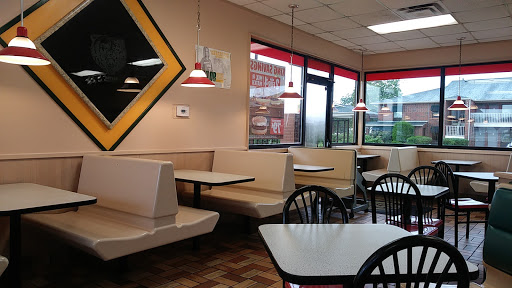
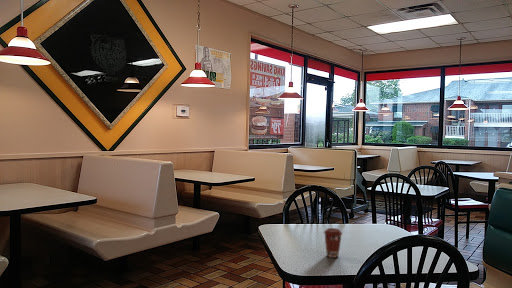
+ coffee cup (332, 242)
